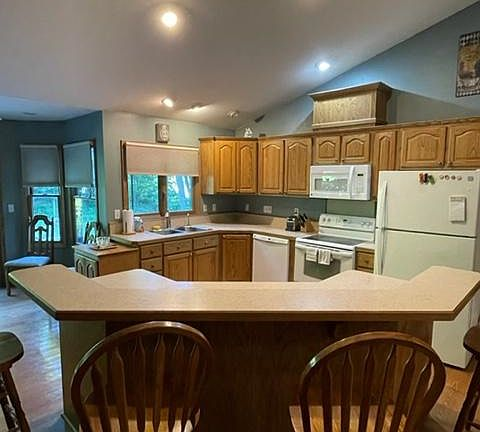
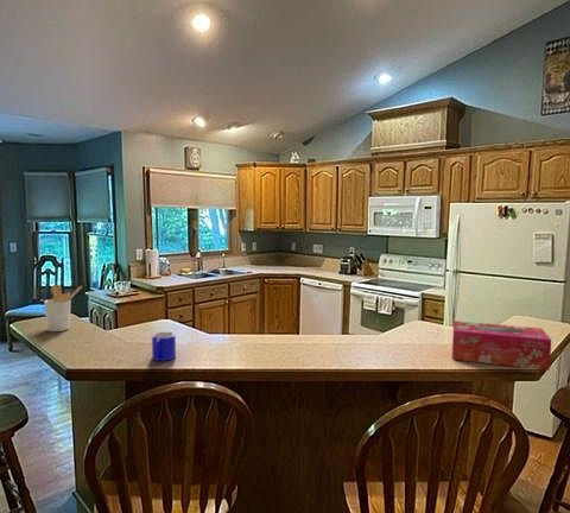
+ utensil holder (64, 306)
+ mug (162, 347)
+ tissue box (498, 343)
